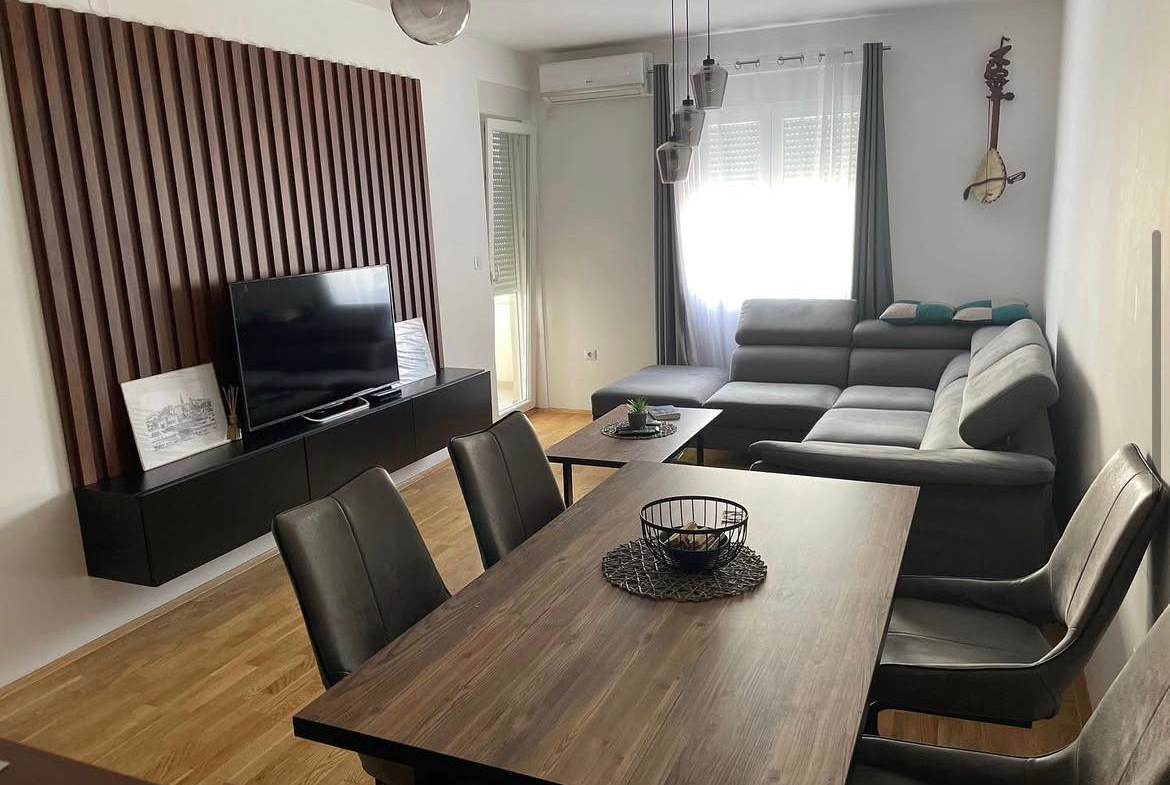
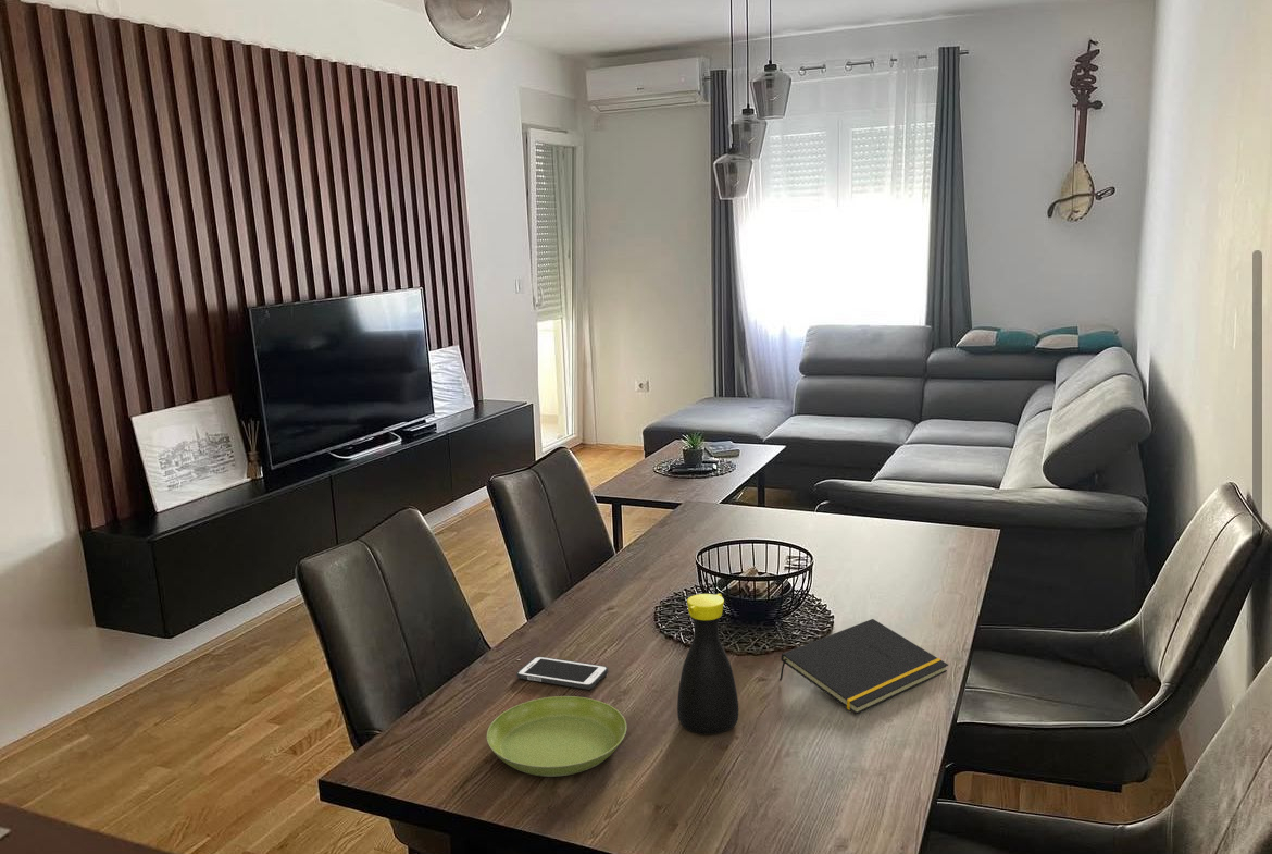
+ notepad (864, 663)
+ cell phone (562, 672)
+ saucer (557, 738)
+ bottle (707, 660)
